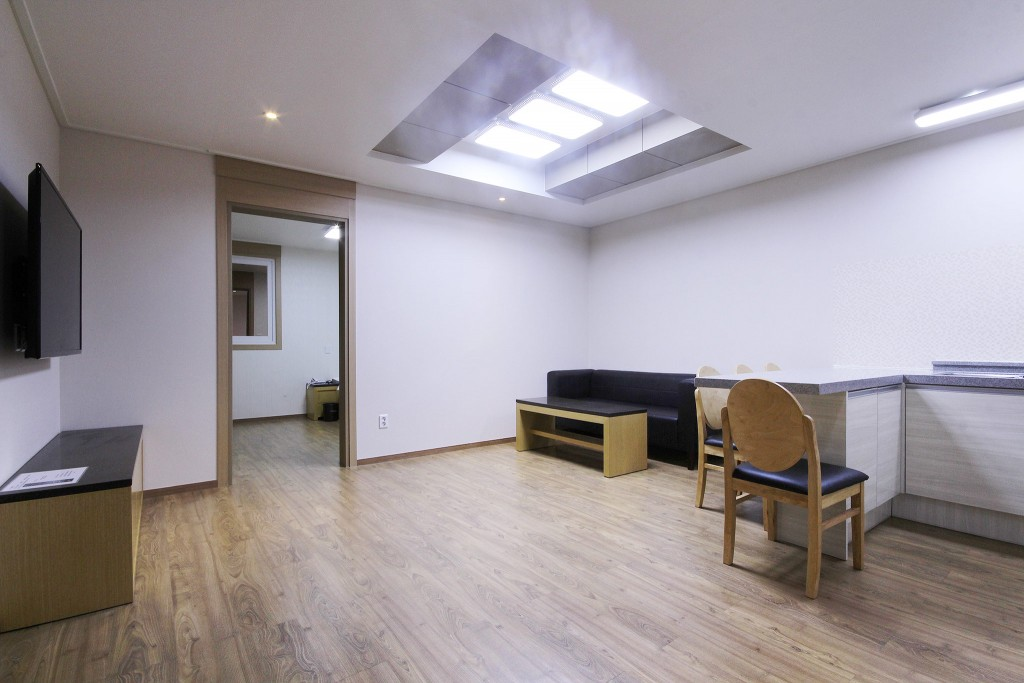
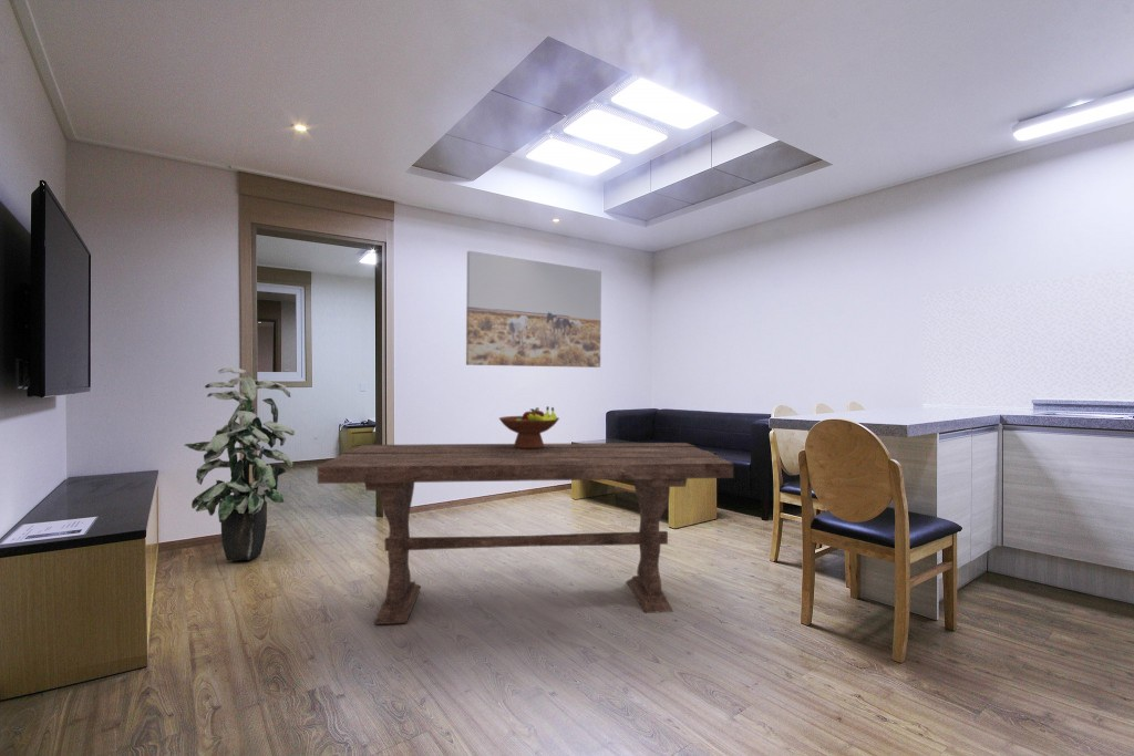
+ fruit bowl (528, 426)
+ indoor plant (240, 462)
+ dining table (530, 536)
+ wall art (538, 313)
